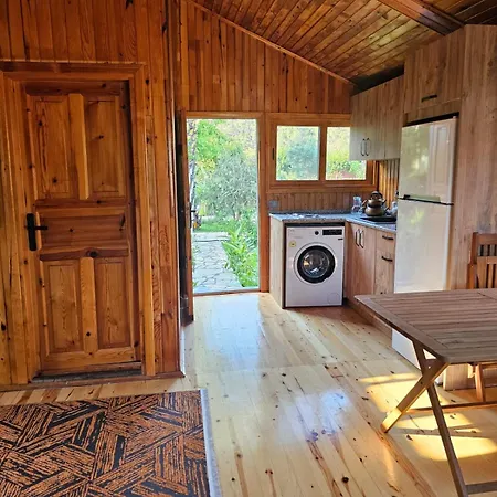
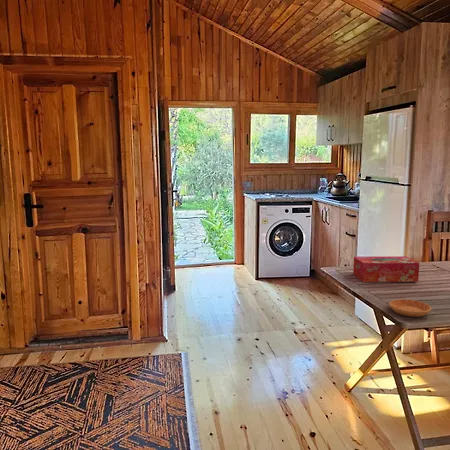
+ saucer (409, 308)
+ tissue box (385, 268)
